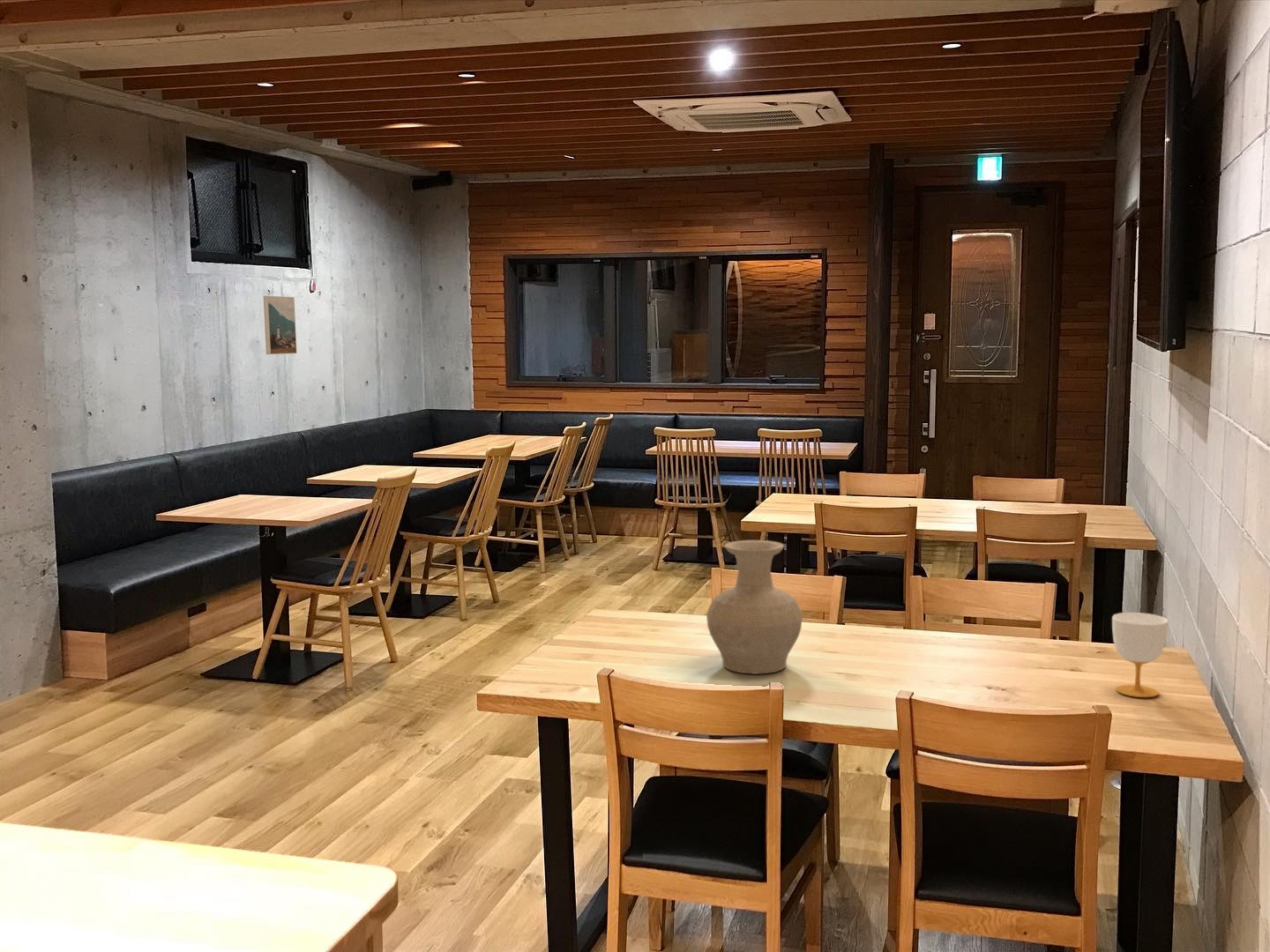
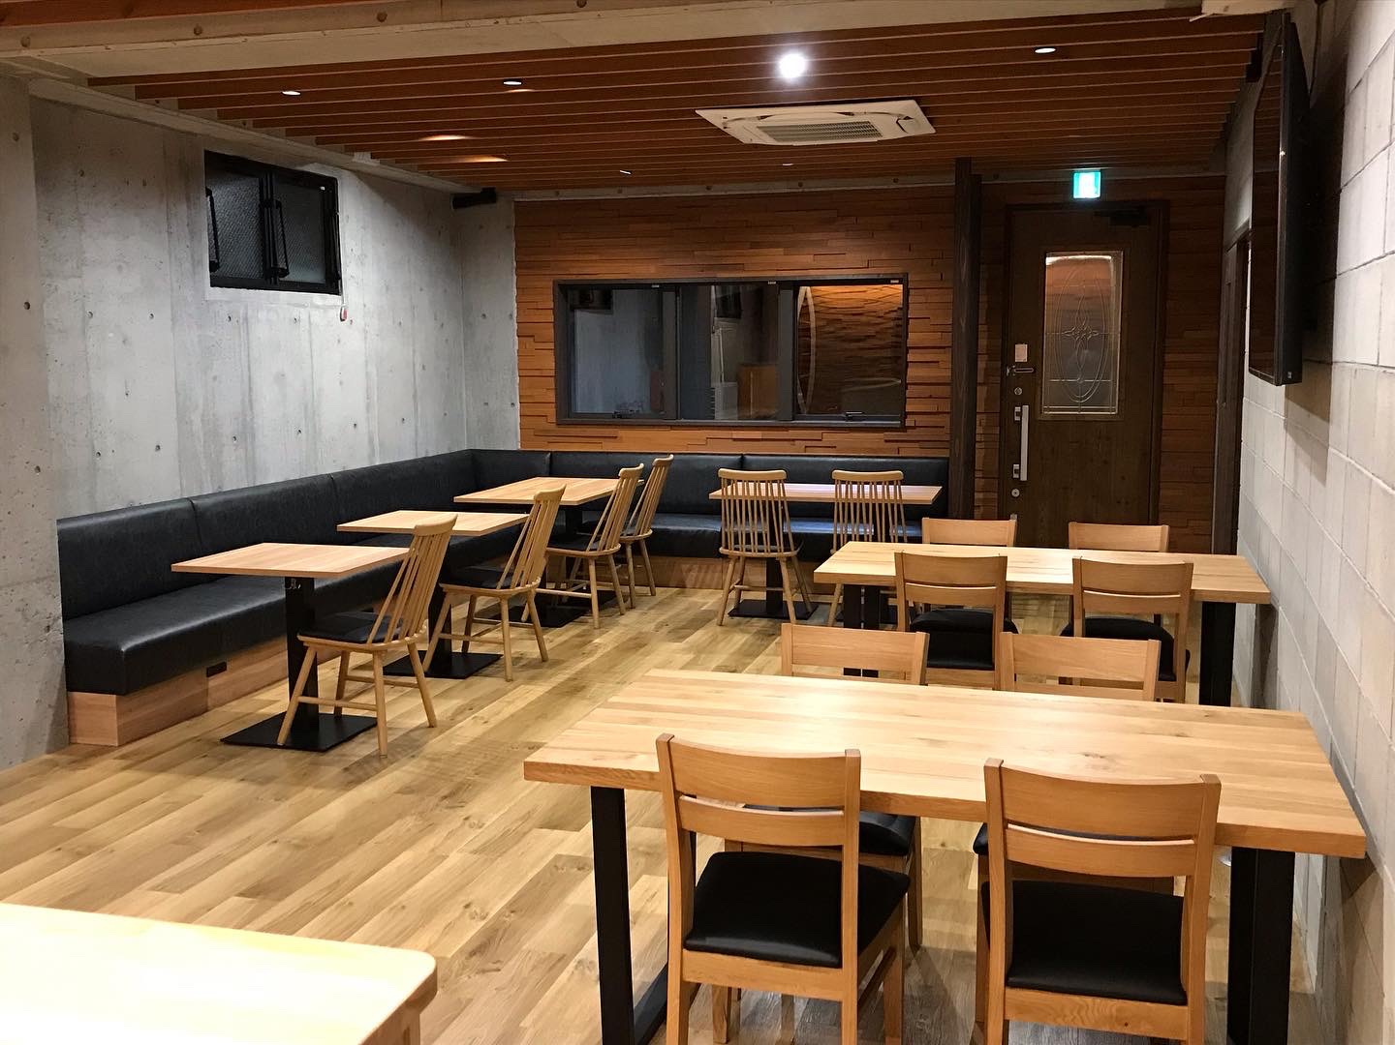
- vase (754, 606)
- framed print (280, 325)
- cup (1139, 655)
